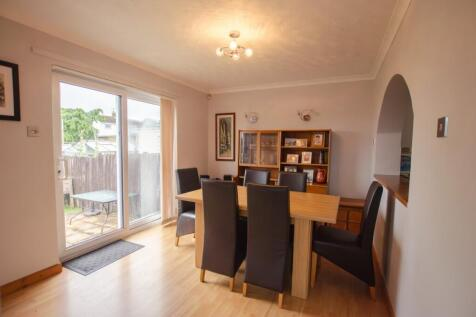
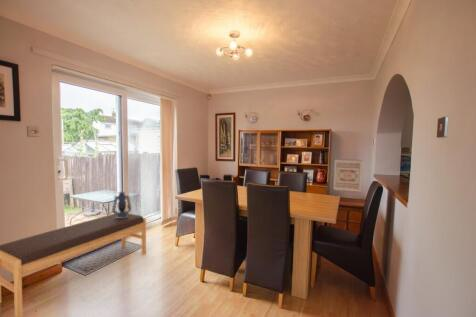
+ bench (84, 250)
+ lantern (121, 204)
+ wall art (347, 175)
